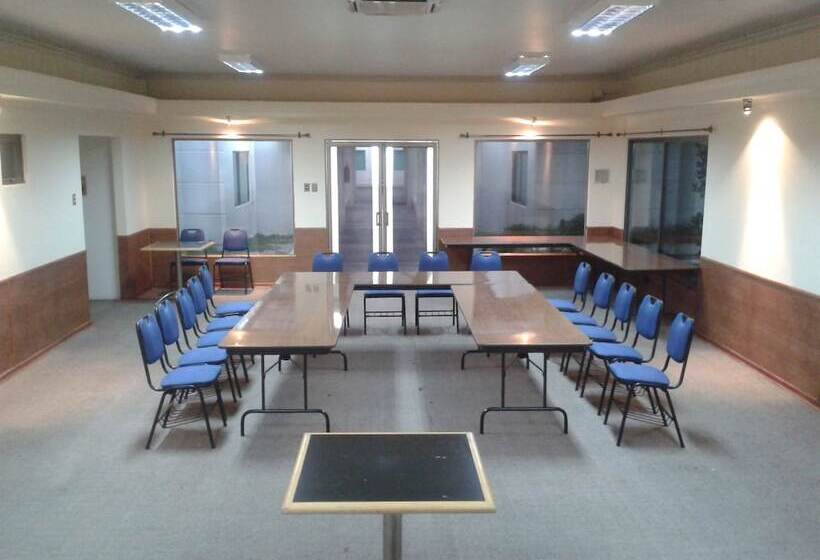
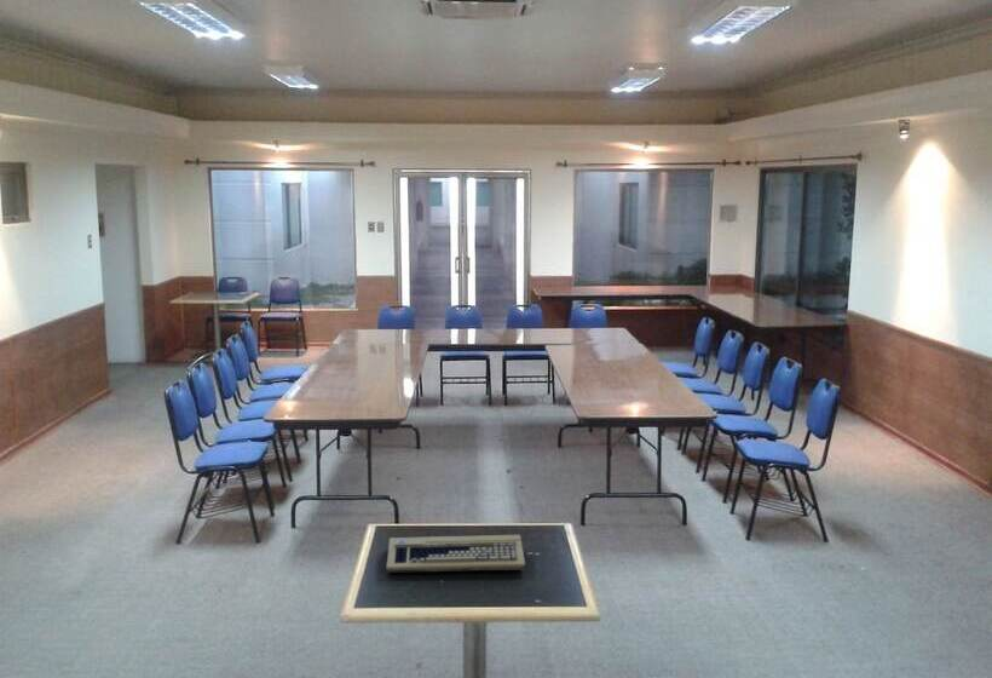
+ computer keyboard (455, 552)
